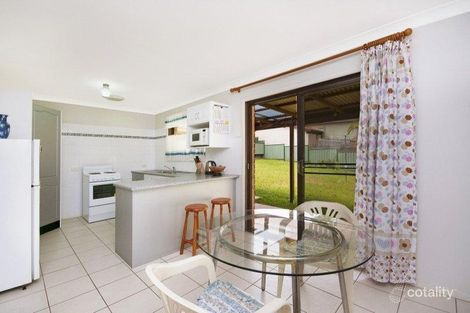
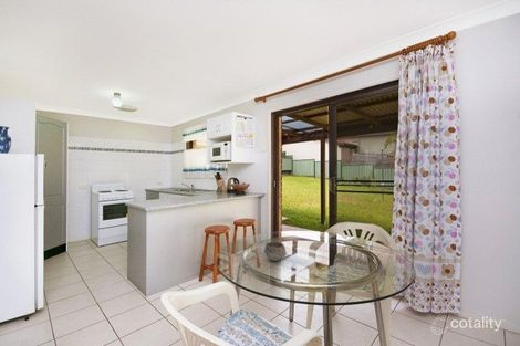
+ bowl (274, 251)
